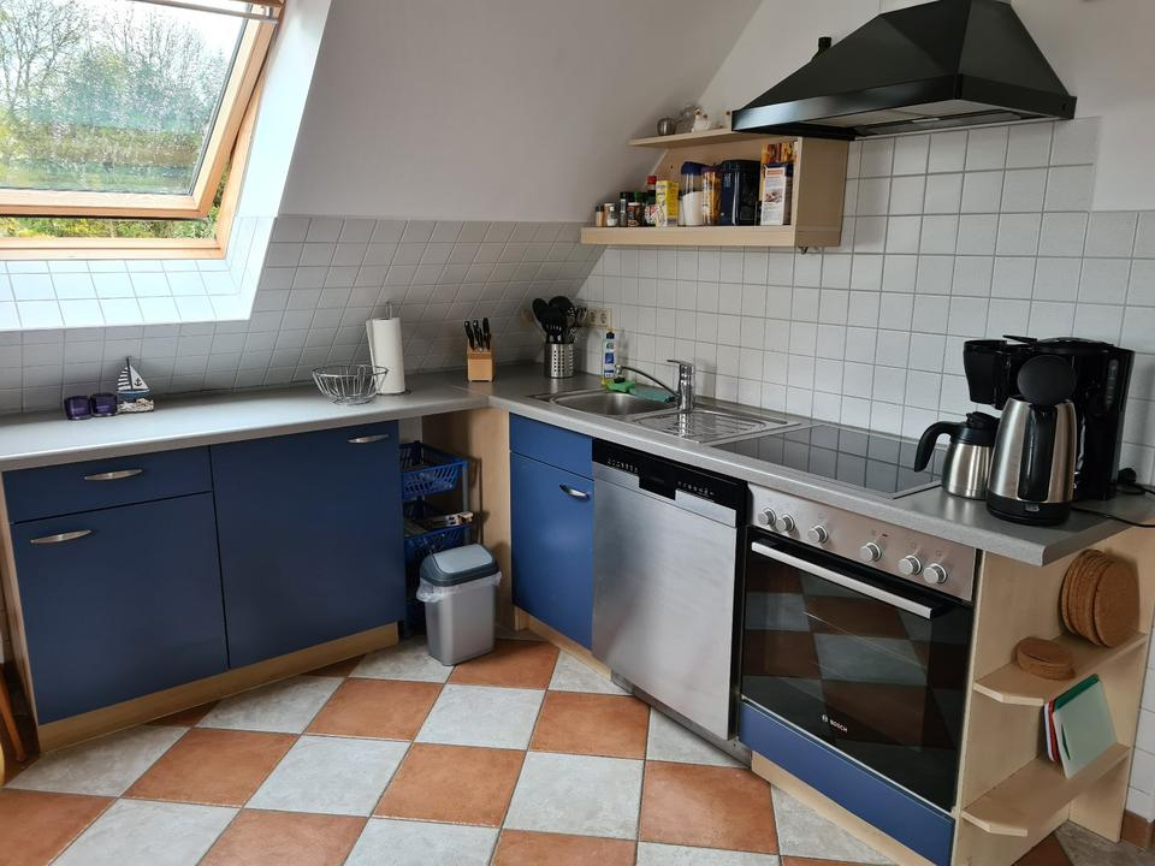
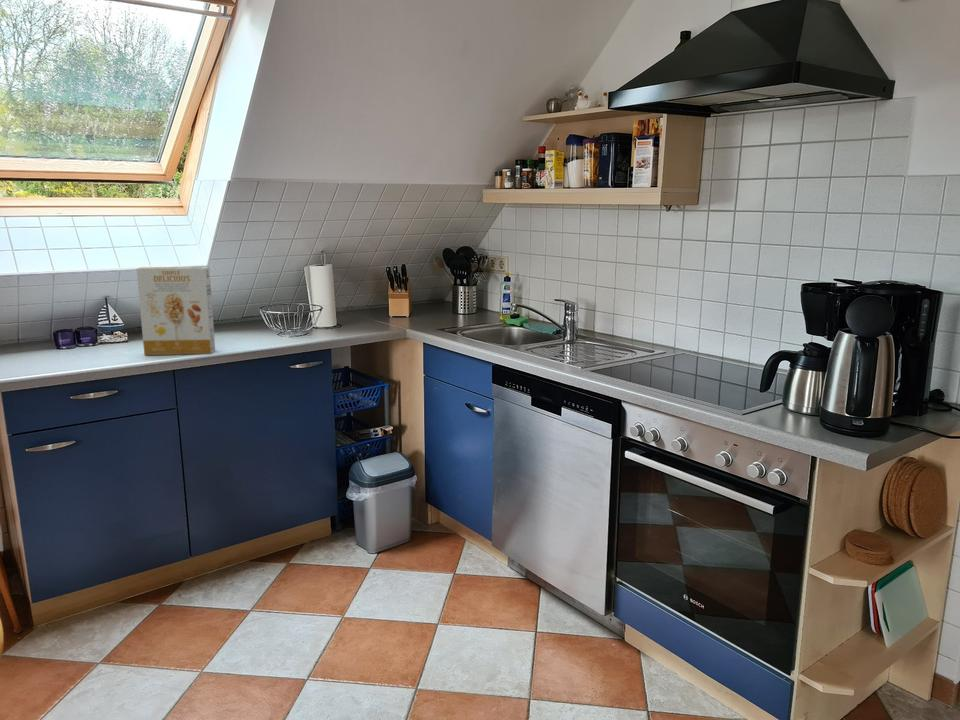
+ cereal box (177, 310)
